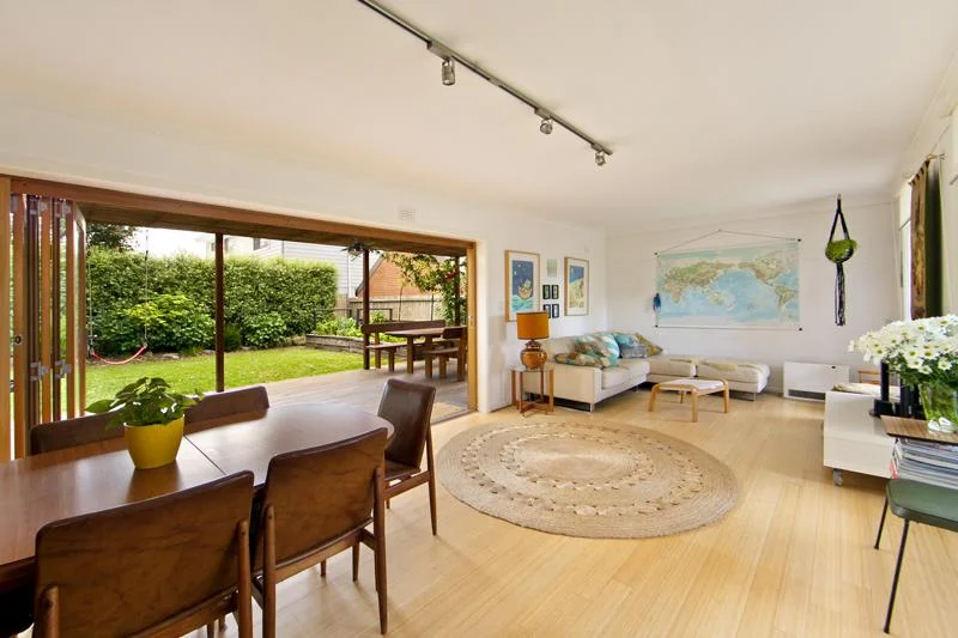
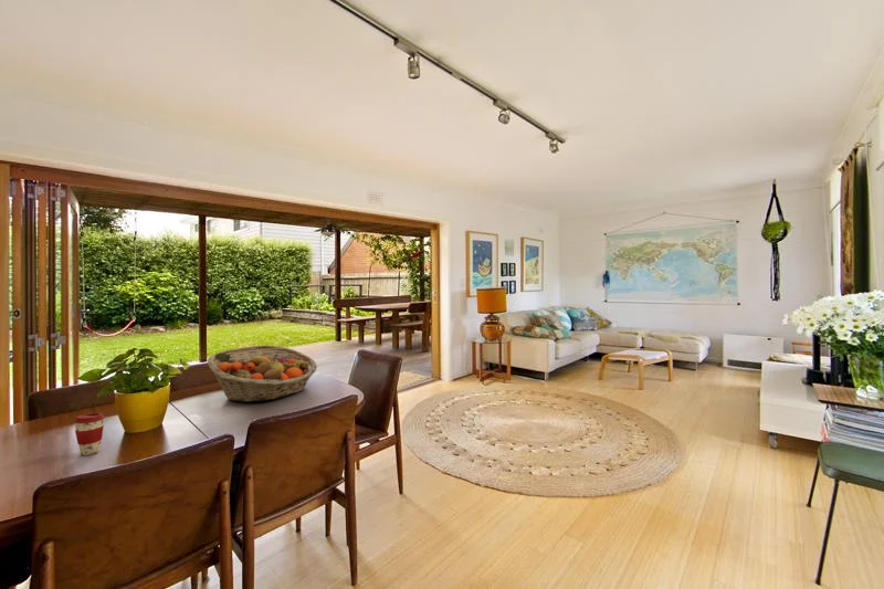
+ coffee cup (90, 433)
+ fruit basket (265, 370)
